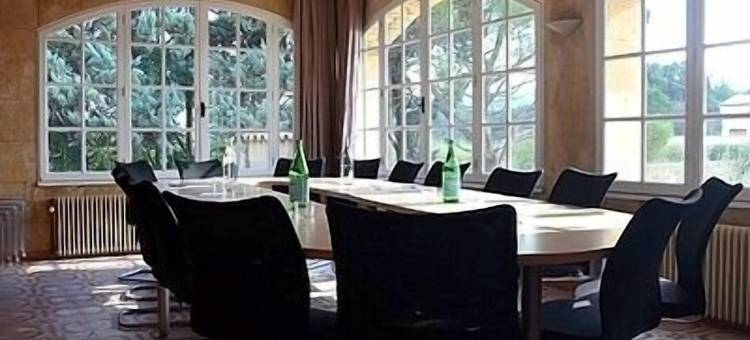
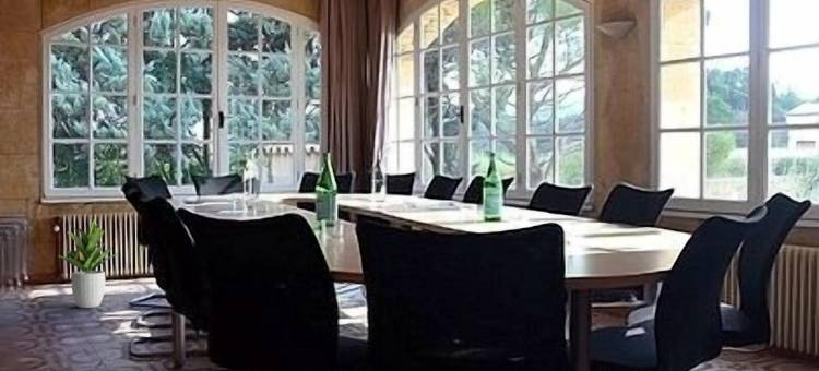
+ potted plant (86, 262)
